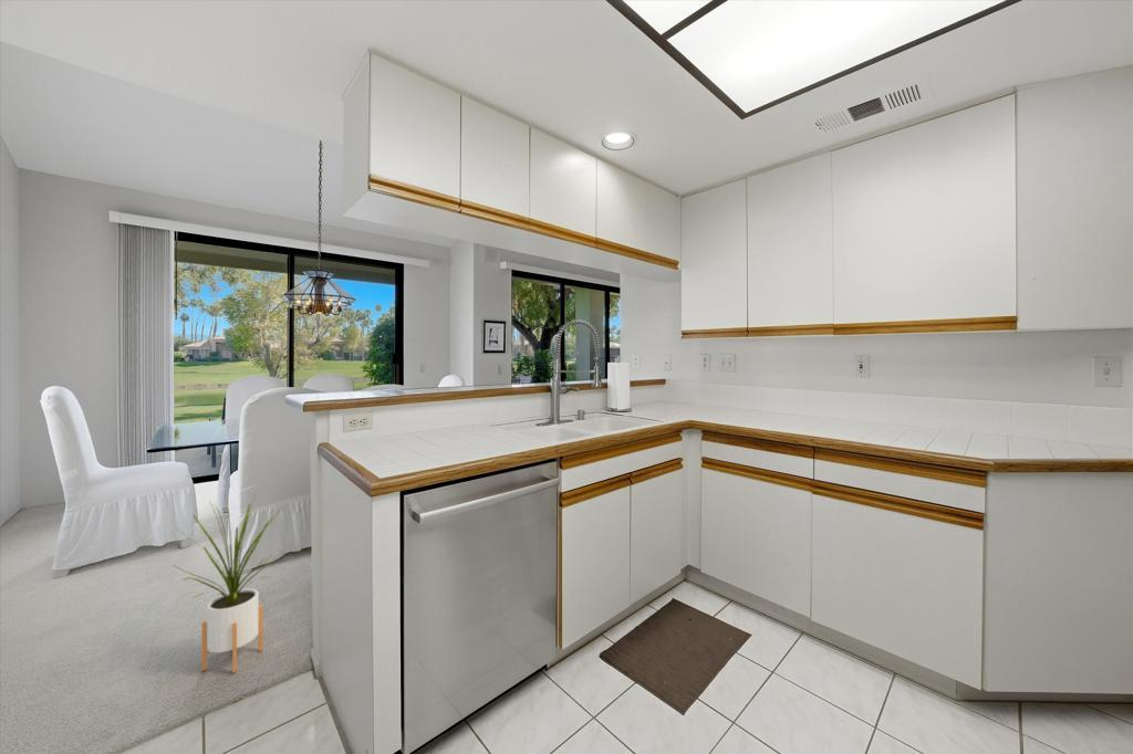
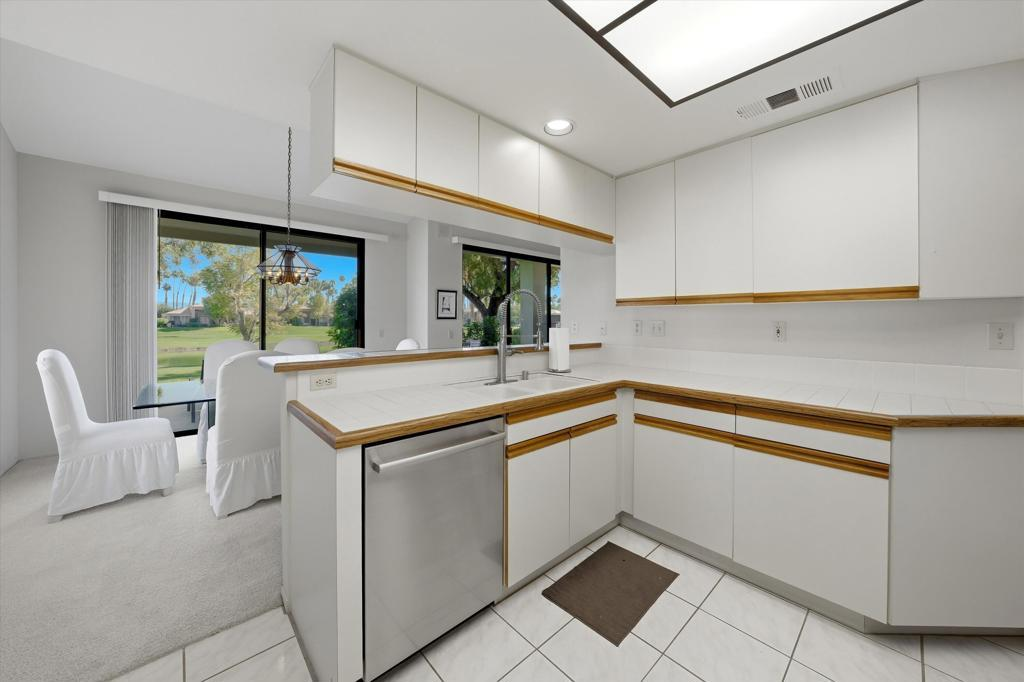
- house plant (231, 580)
